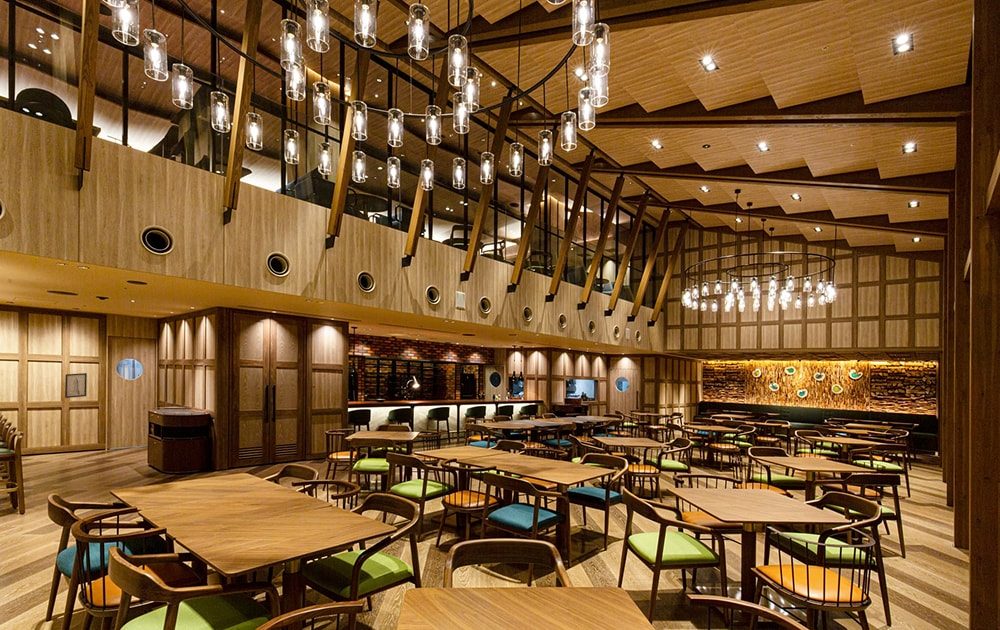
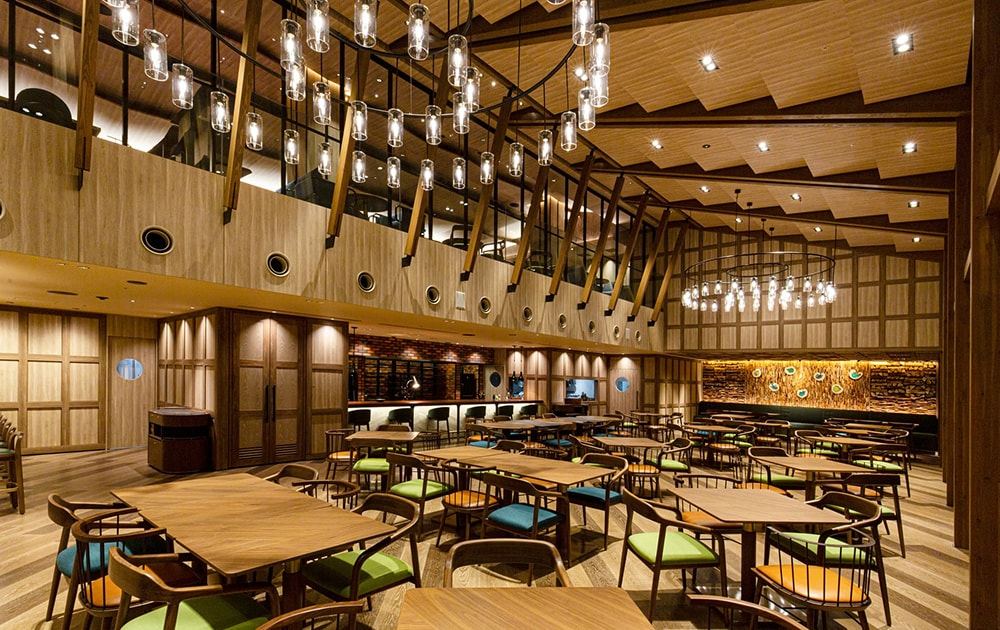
- wall art (76, 385)
